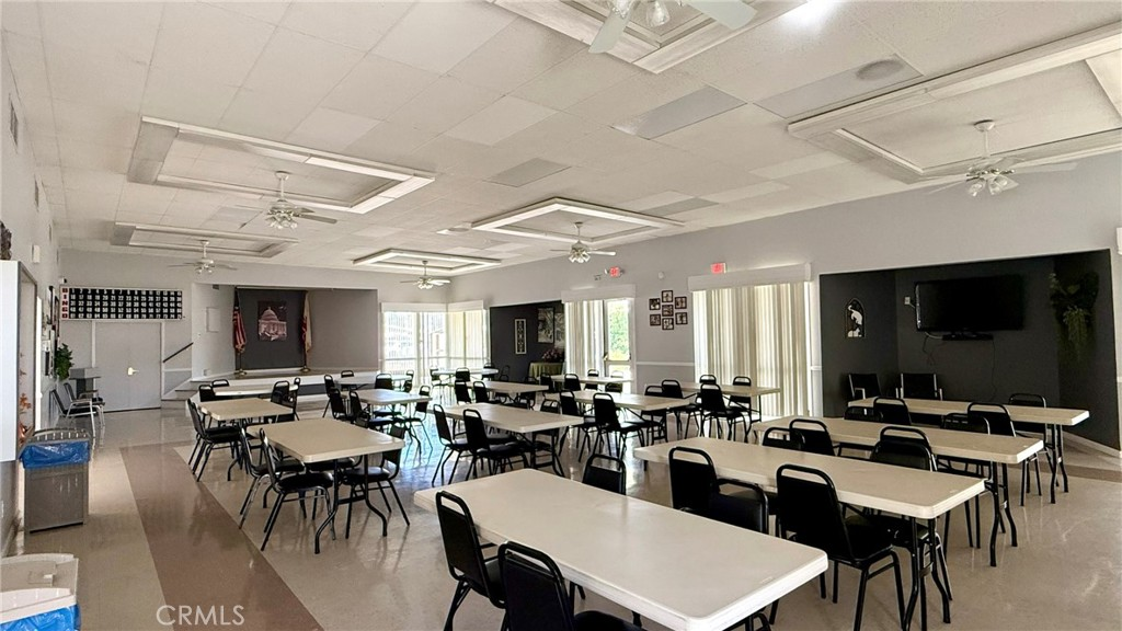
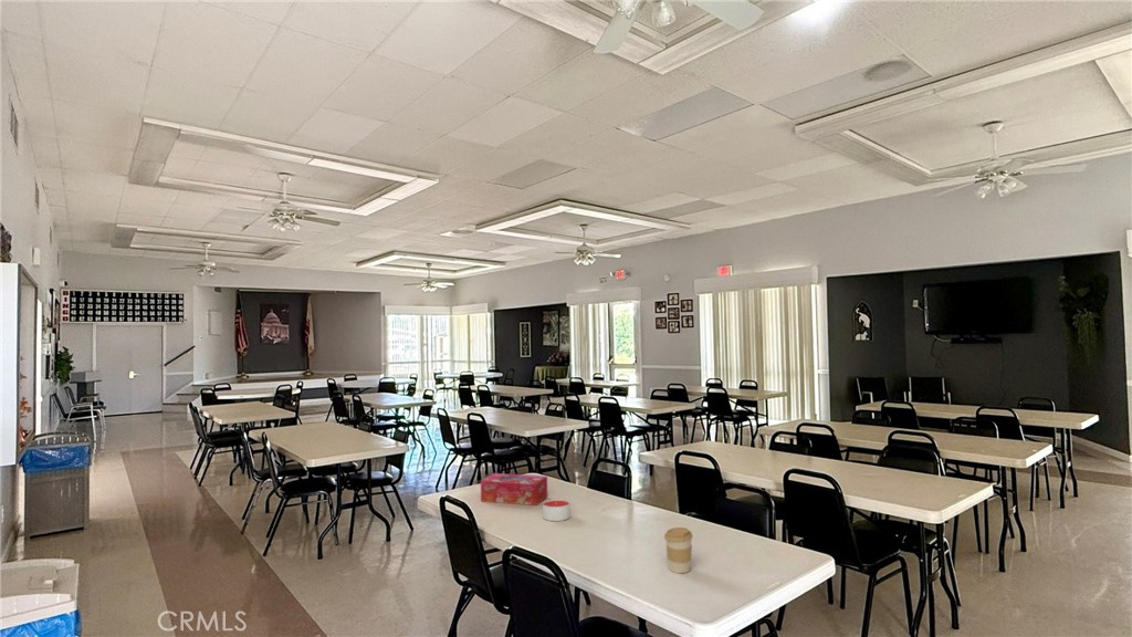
+ tissue box (514, 488)
+ coffee cup (678, 549)
+ candle (556, 509)
